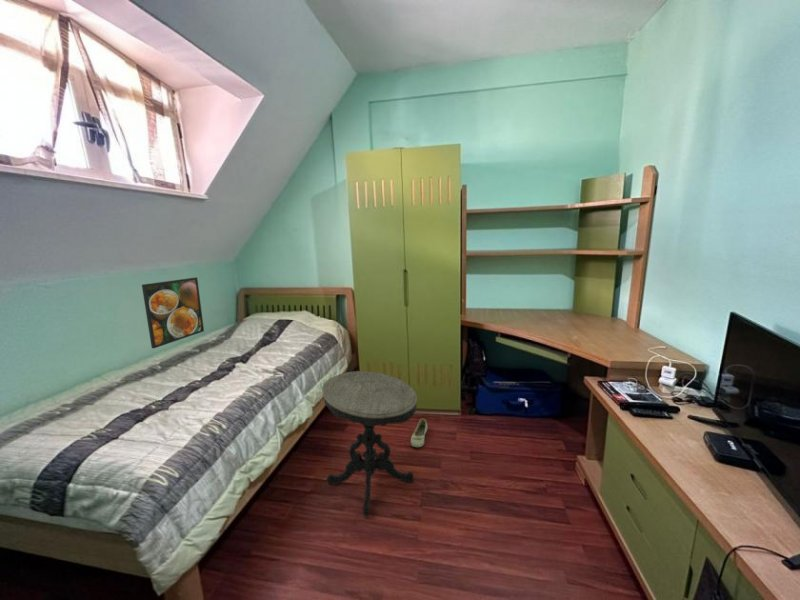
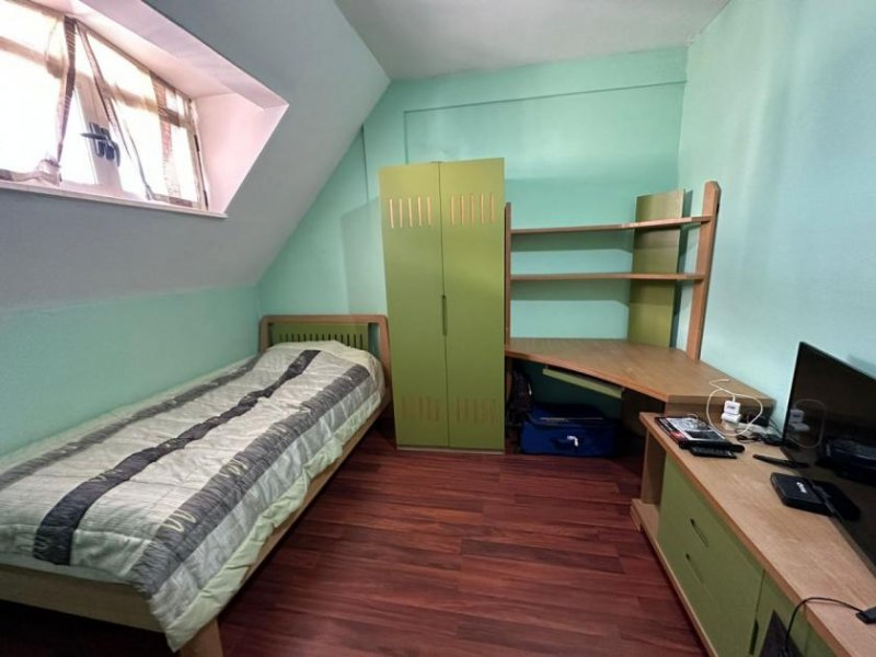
- side table (369, 437)
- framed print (176, 310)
- shoe (419, 432)
